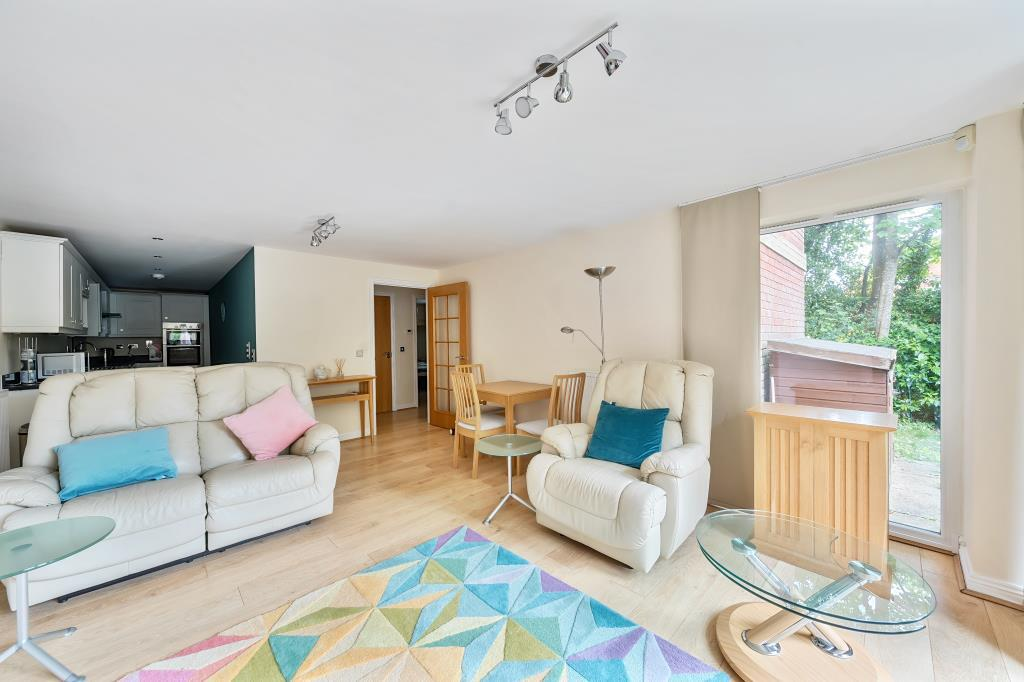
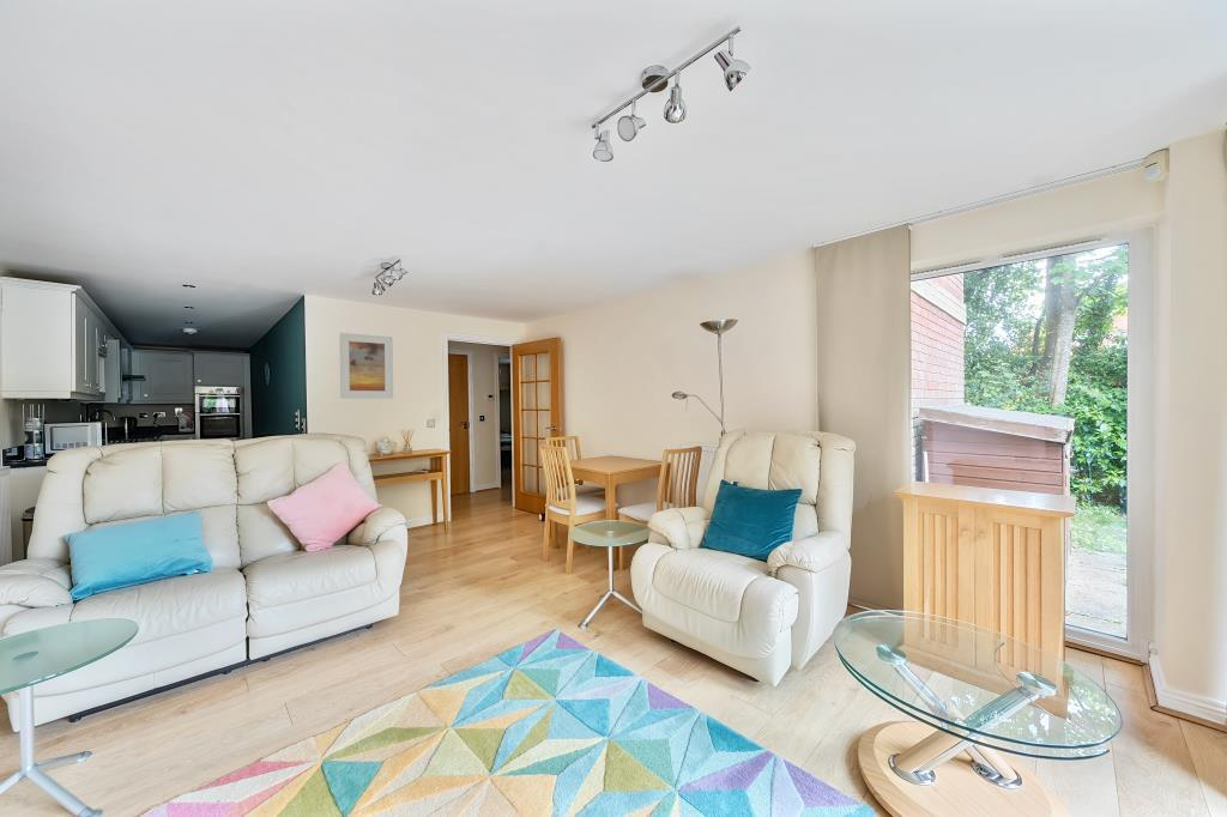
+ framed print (367, 367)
